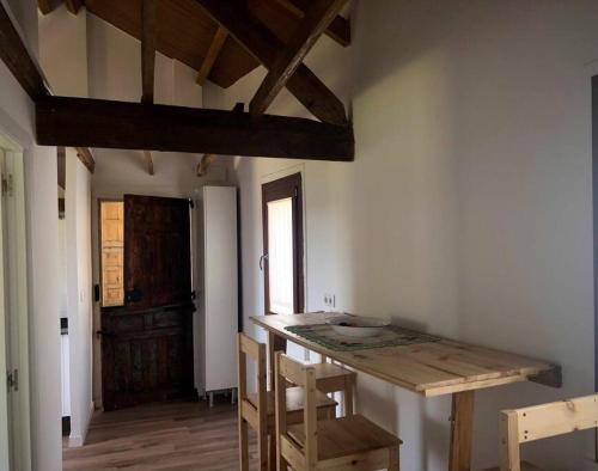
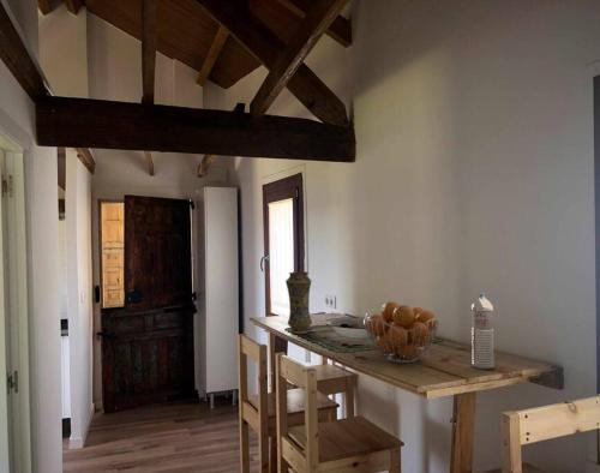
+ water bottle (482, 330)
+ vase (299, 301)
+ fruit basket (401, 330)
